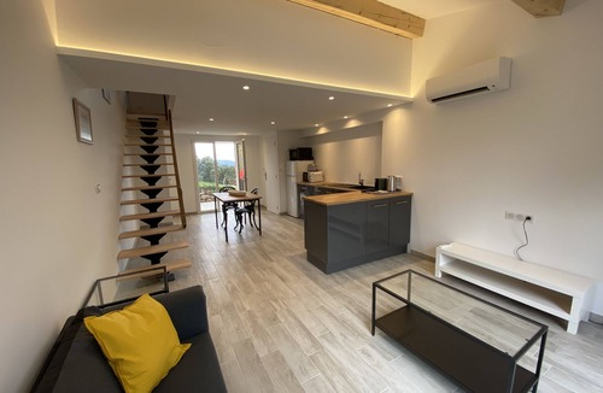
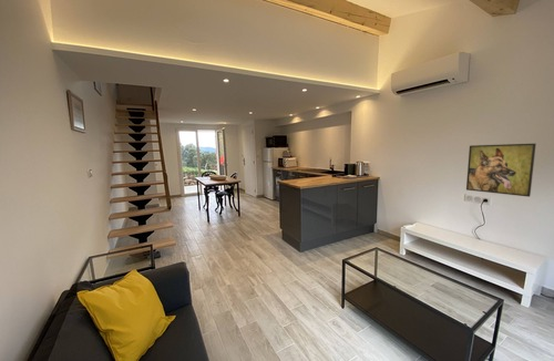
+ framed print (496, 168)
